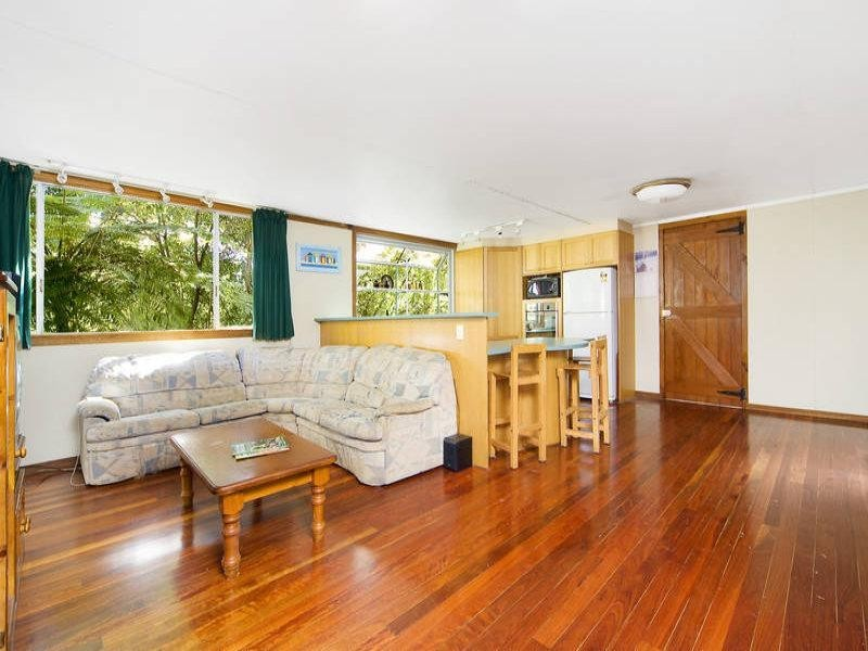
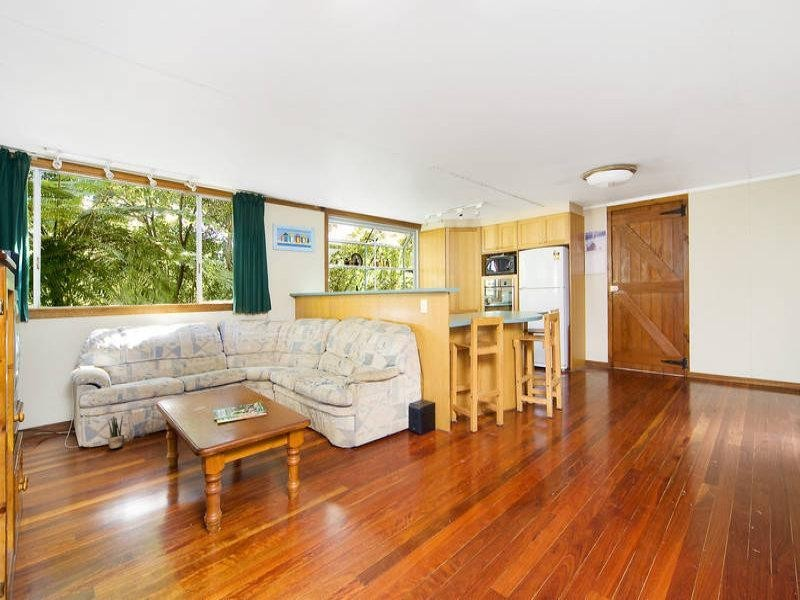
+ potted plant (115, 431)
